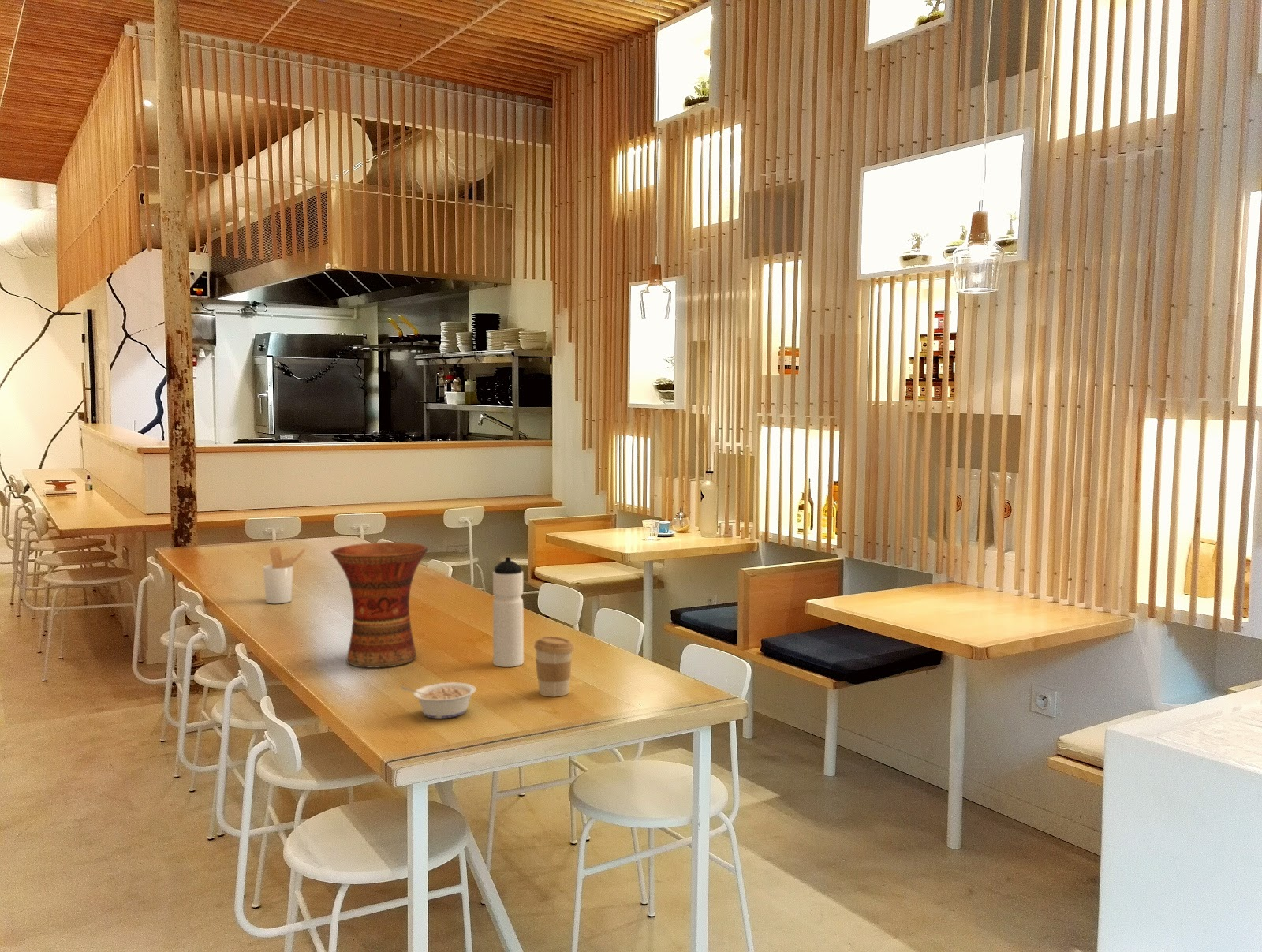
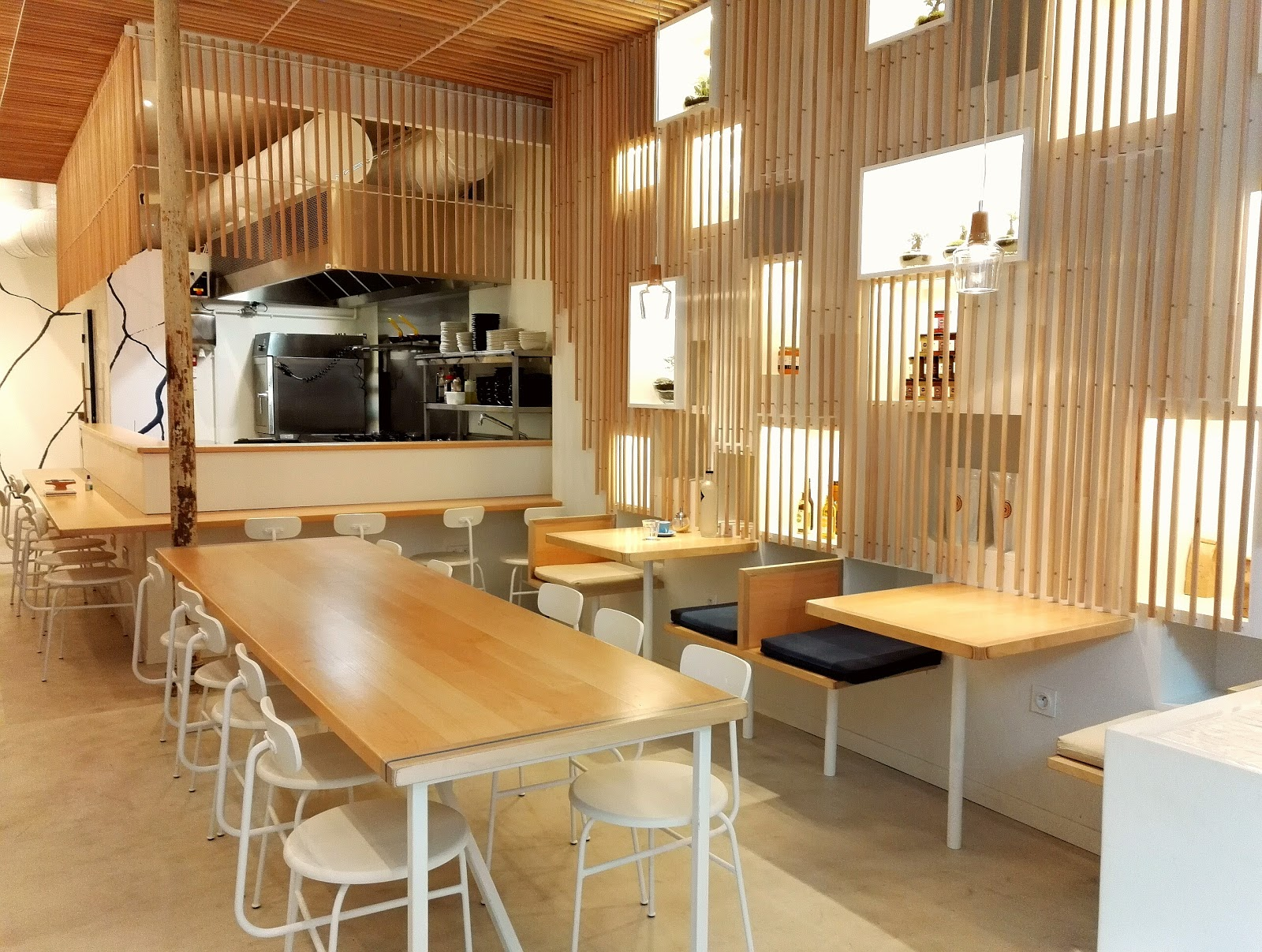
- vase (380, 603)
- utensil holder (286, 574)
- legume (442, 700)
- coffee cup (554, 665)
- water bottle (508, 610)
